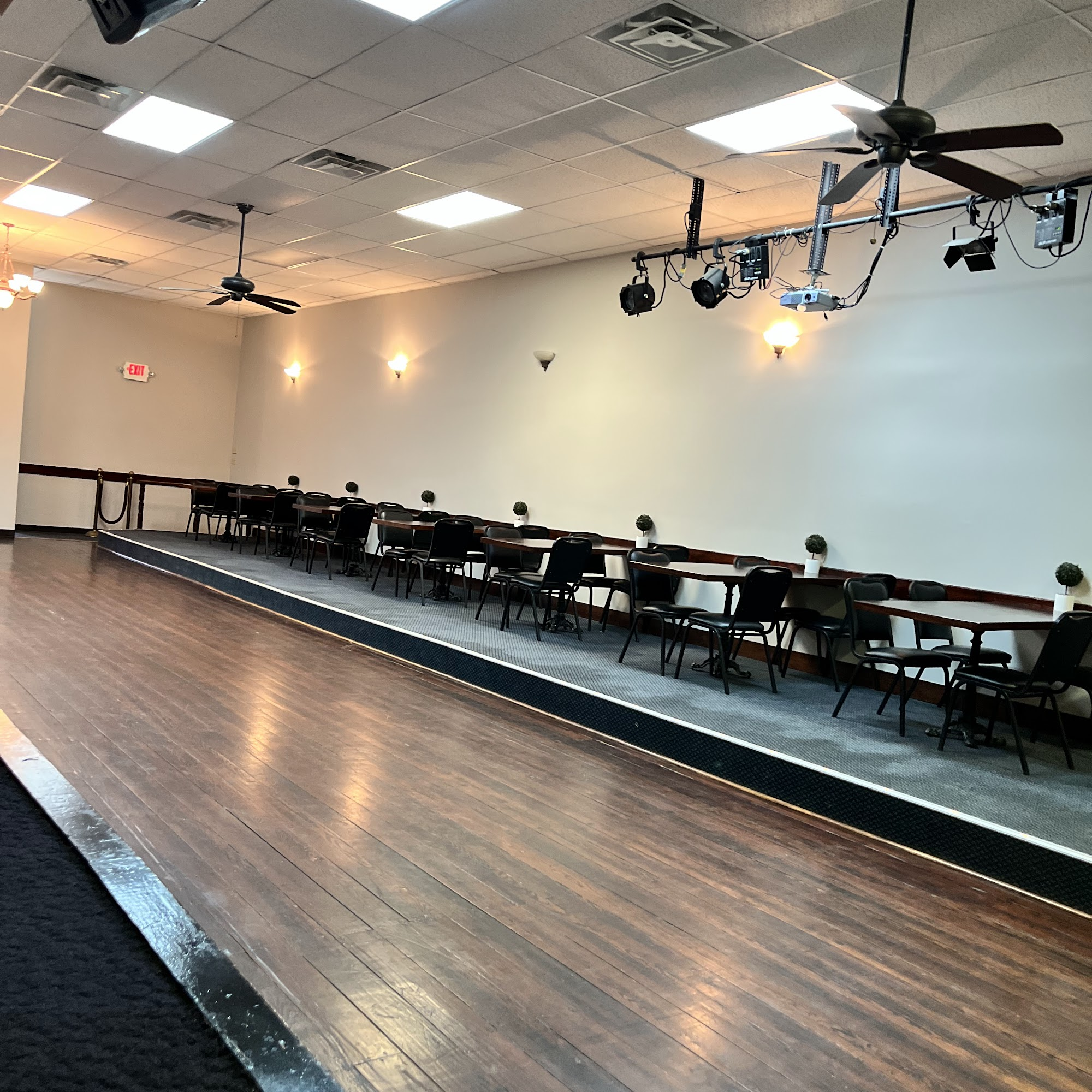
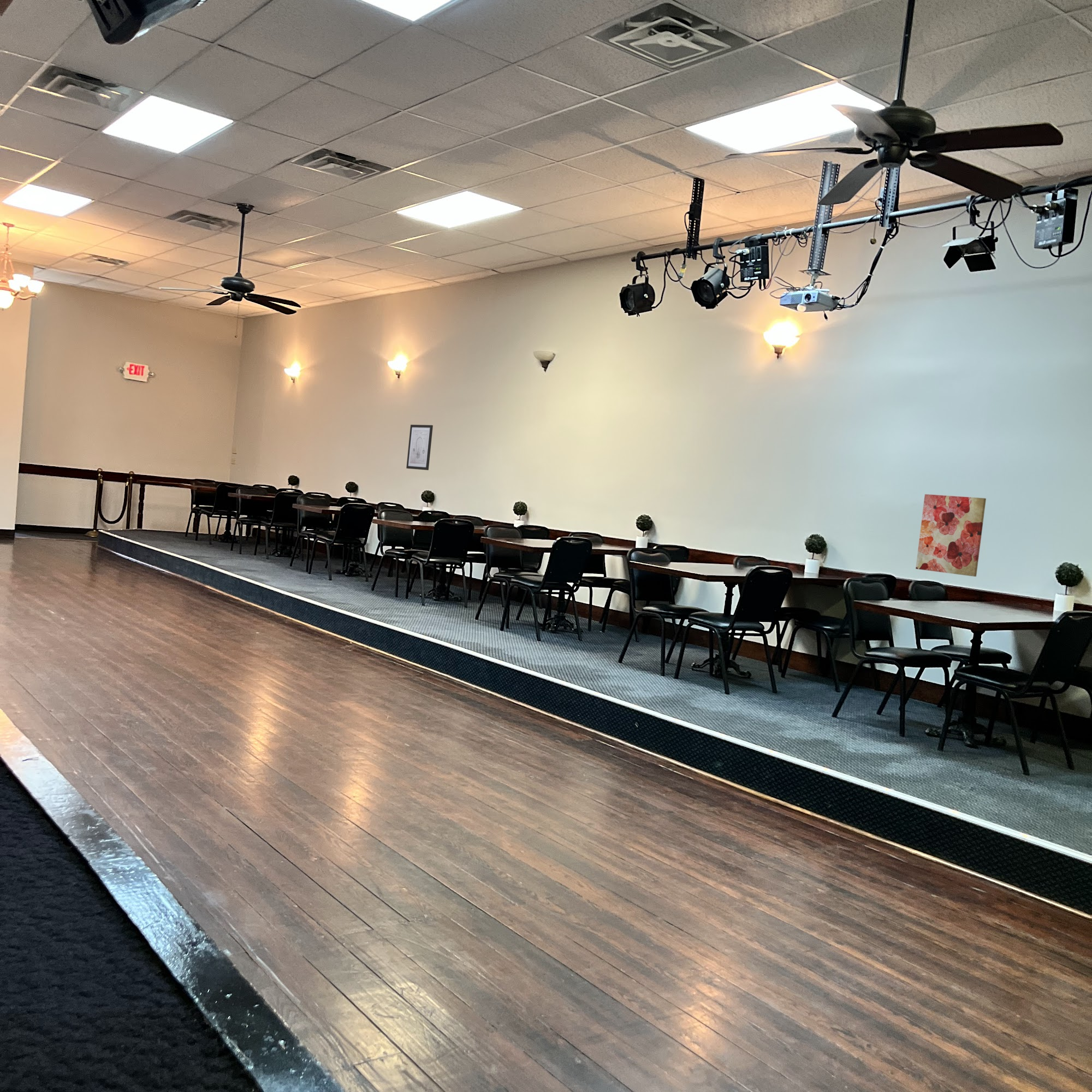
+ wall art (419, 447)
+ wall art (949, 535)
